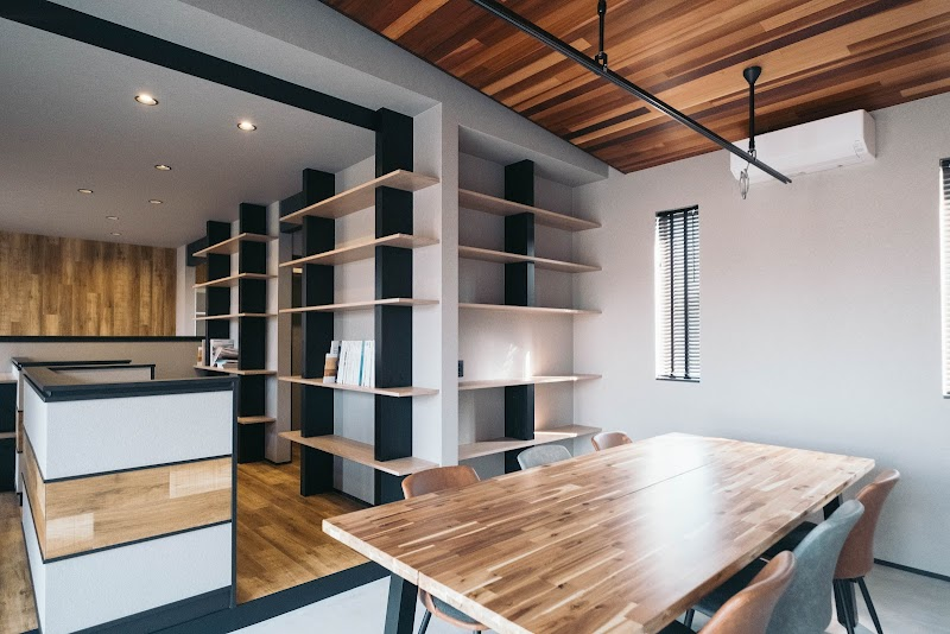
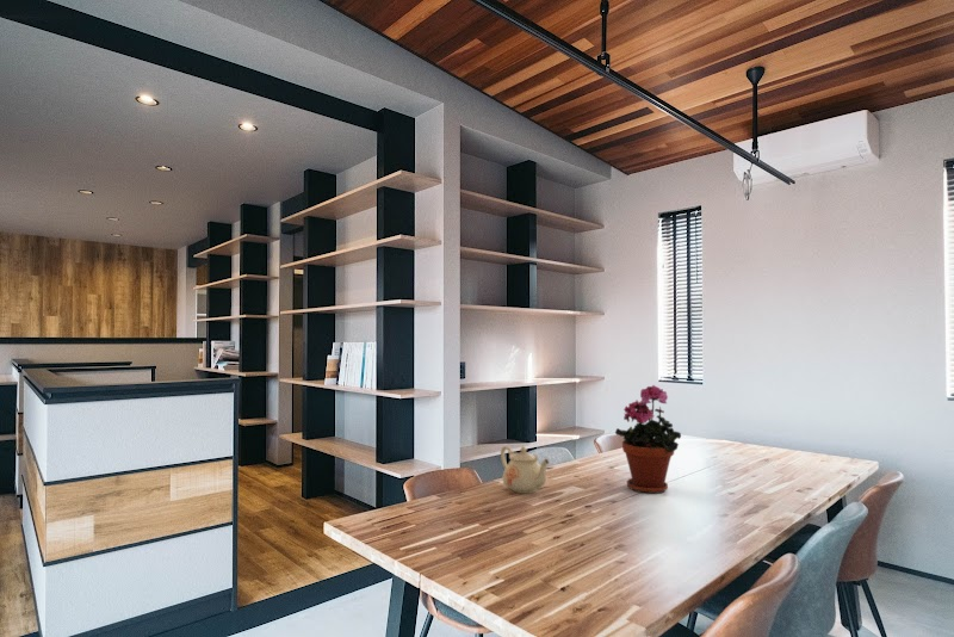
+ teapot (524, 468)
+ potted plant (648, 435)
